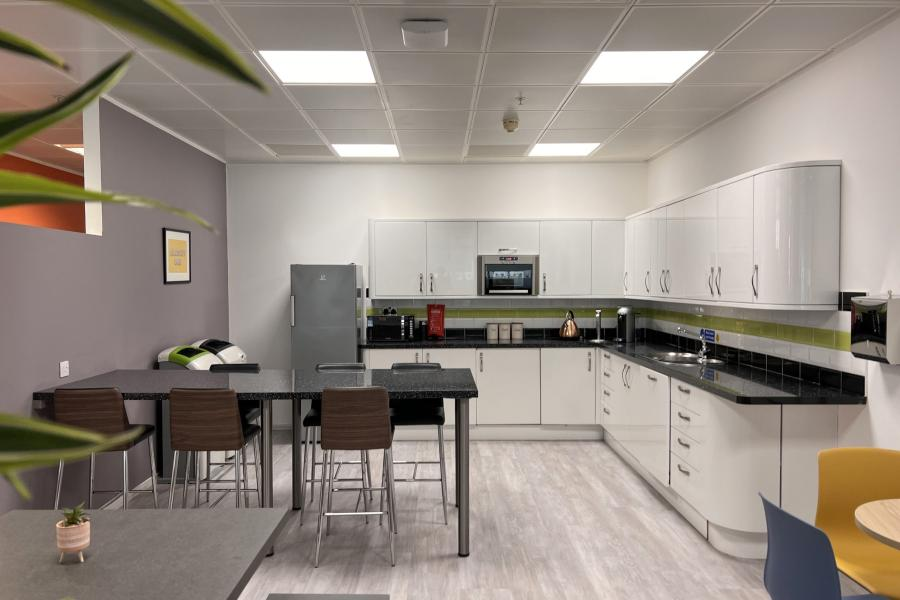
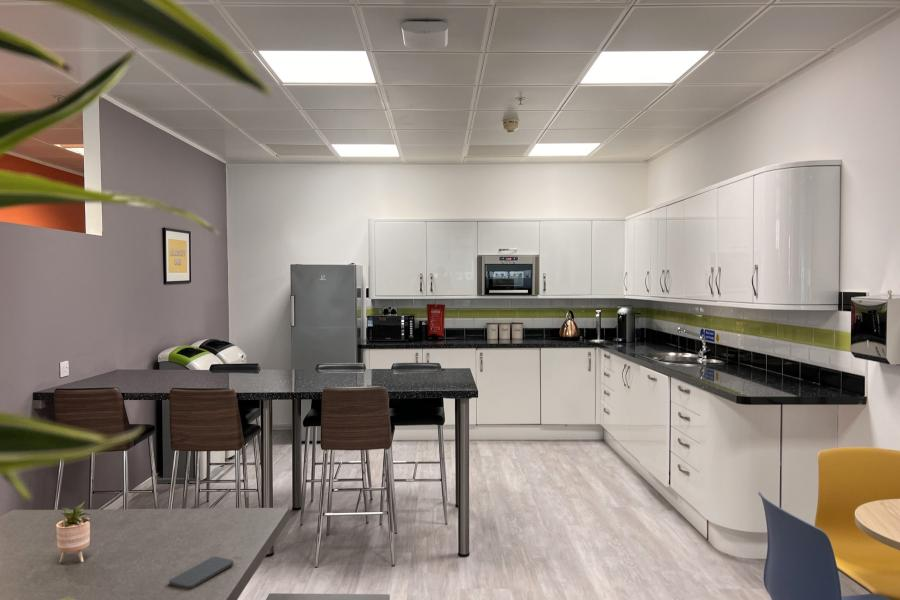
+ smartphone (202, 572)
